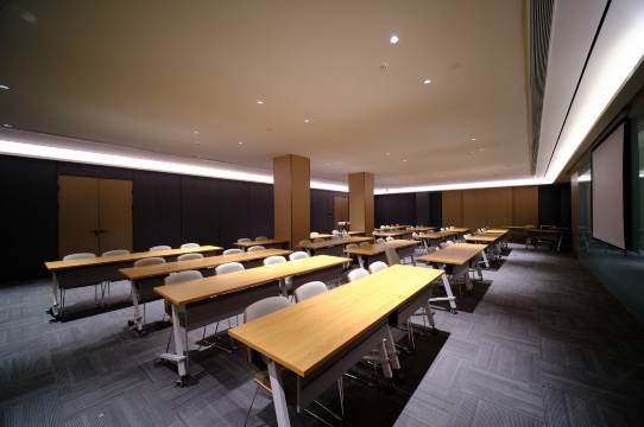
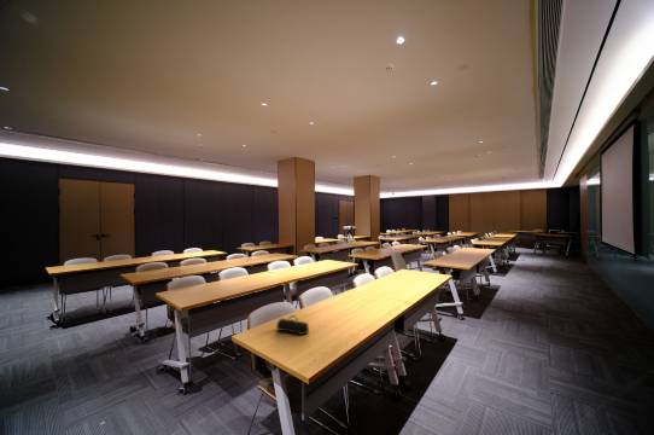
+ pencil case (292, 323)
